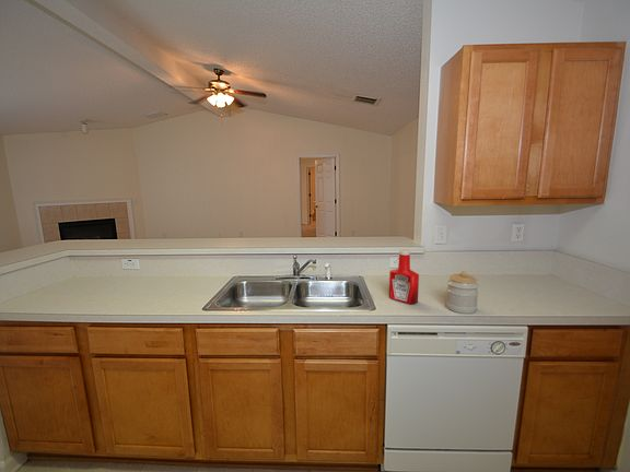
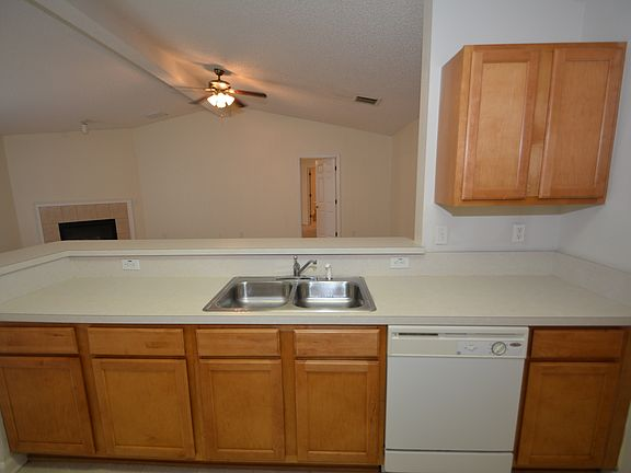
- soap bottle (404, 275)
- jar (462, 290)
